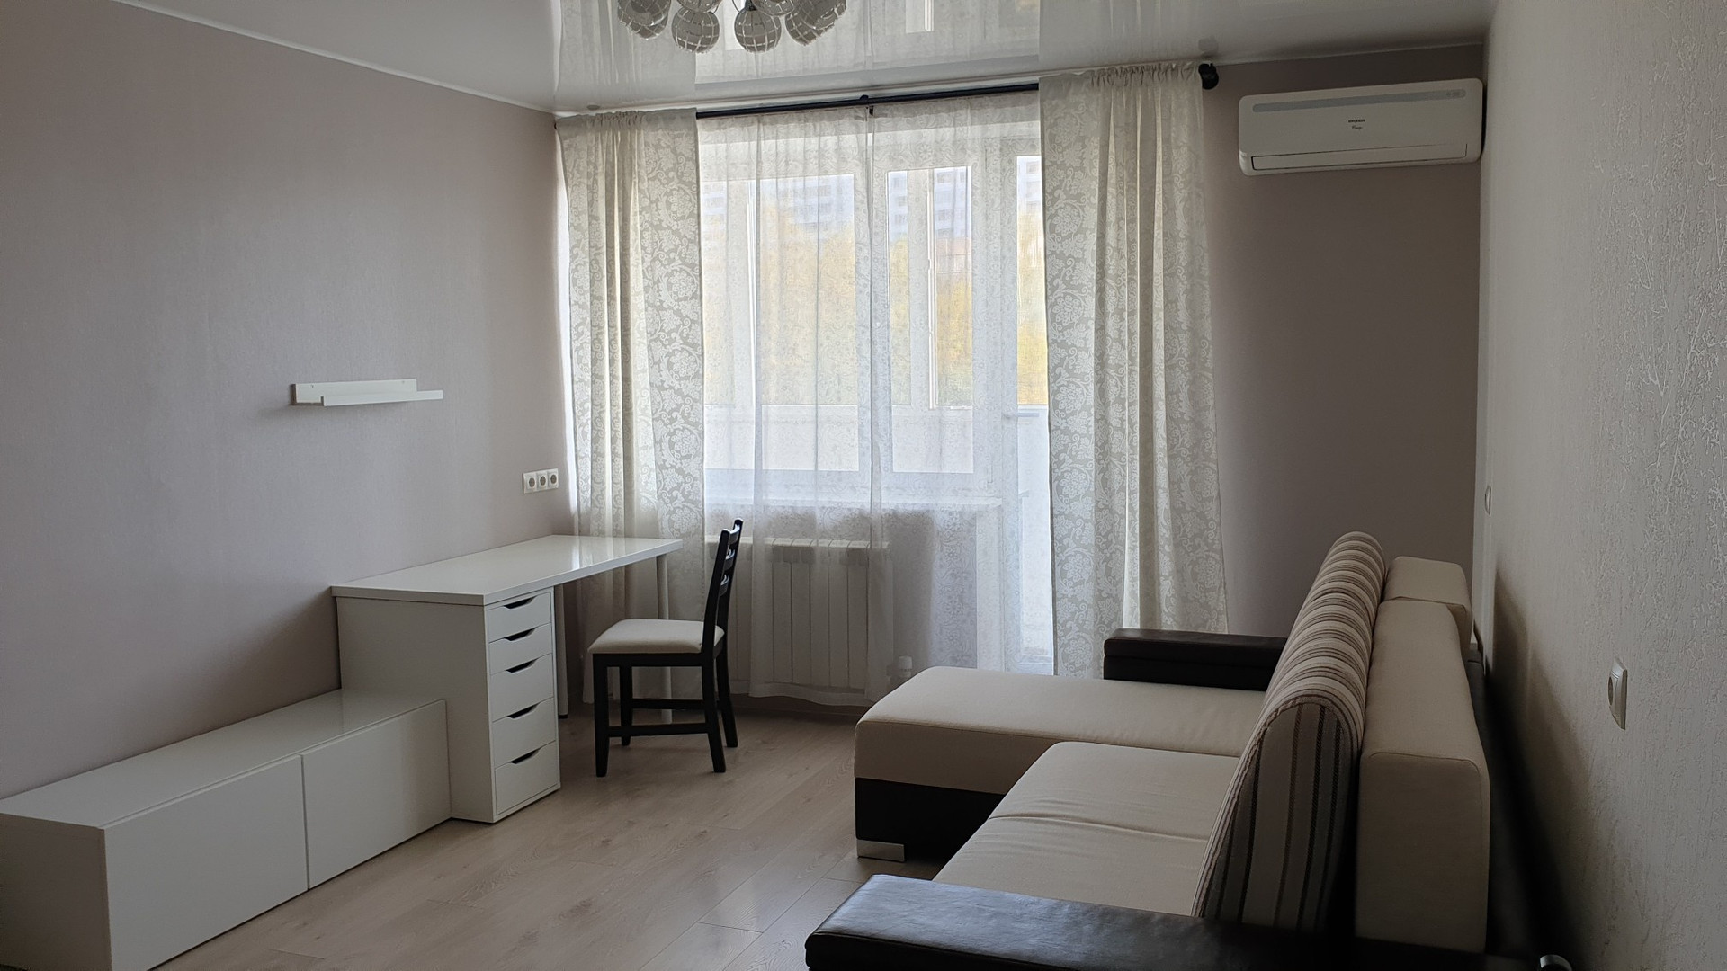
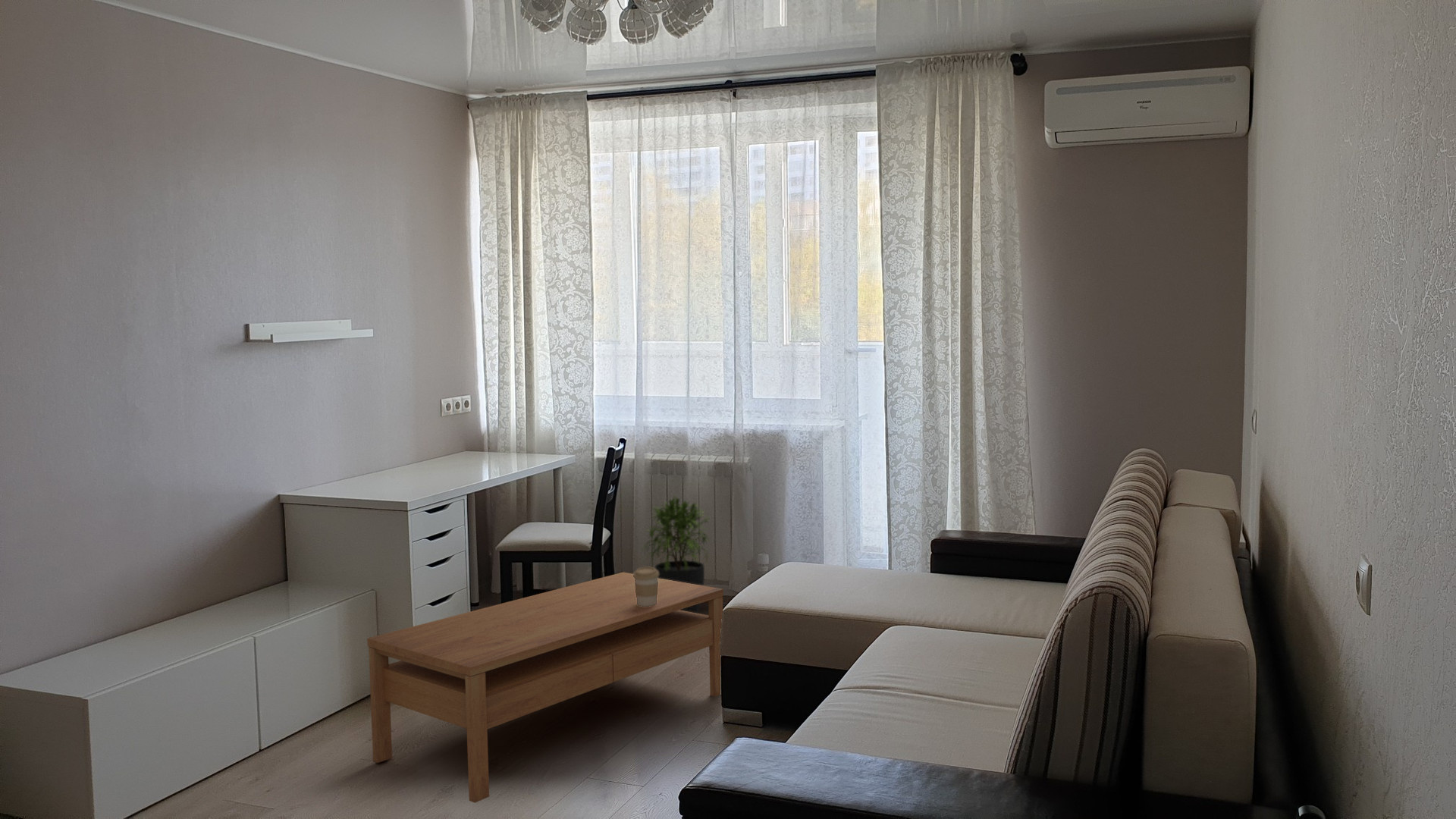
+ potted plant (676, 555)
+ coffee table (561, 668)
+ coffee cup (646, 585)
